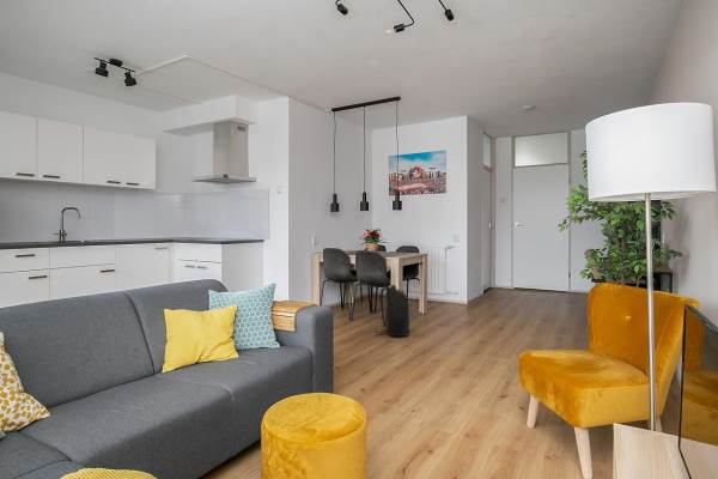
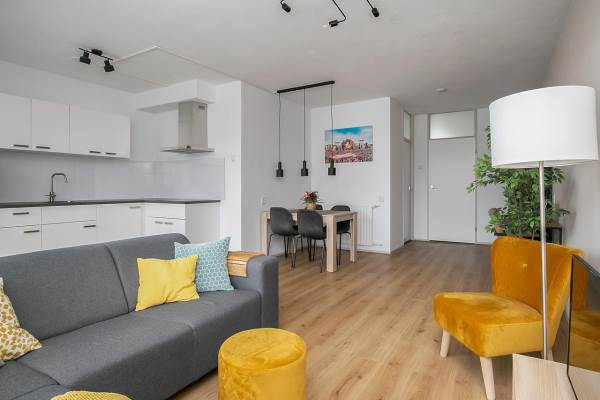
- backpack (391, 308)
